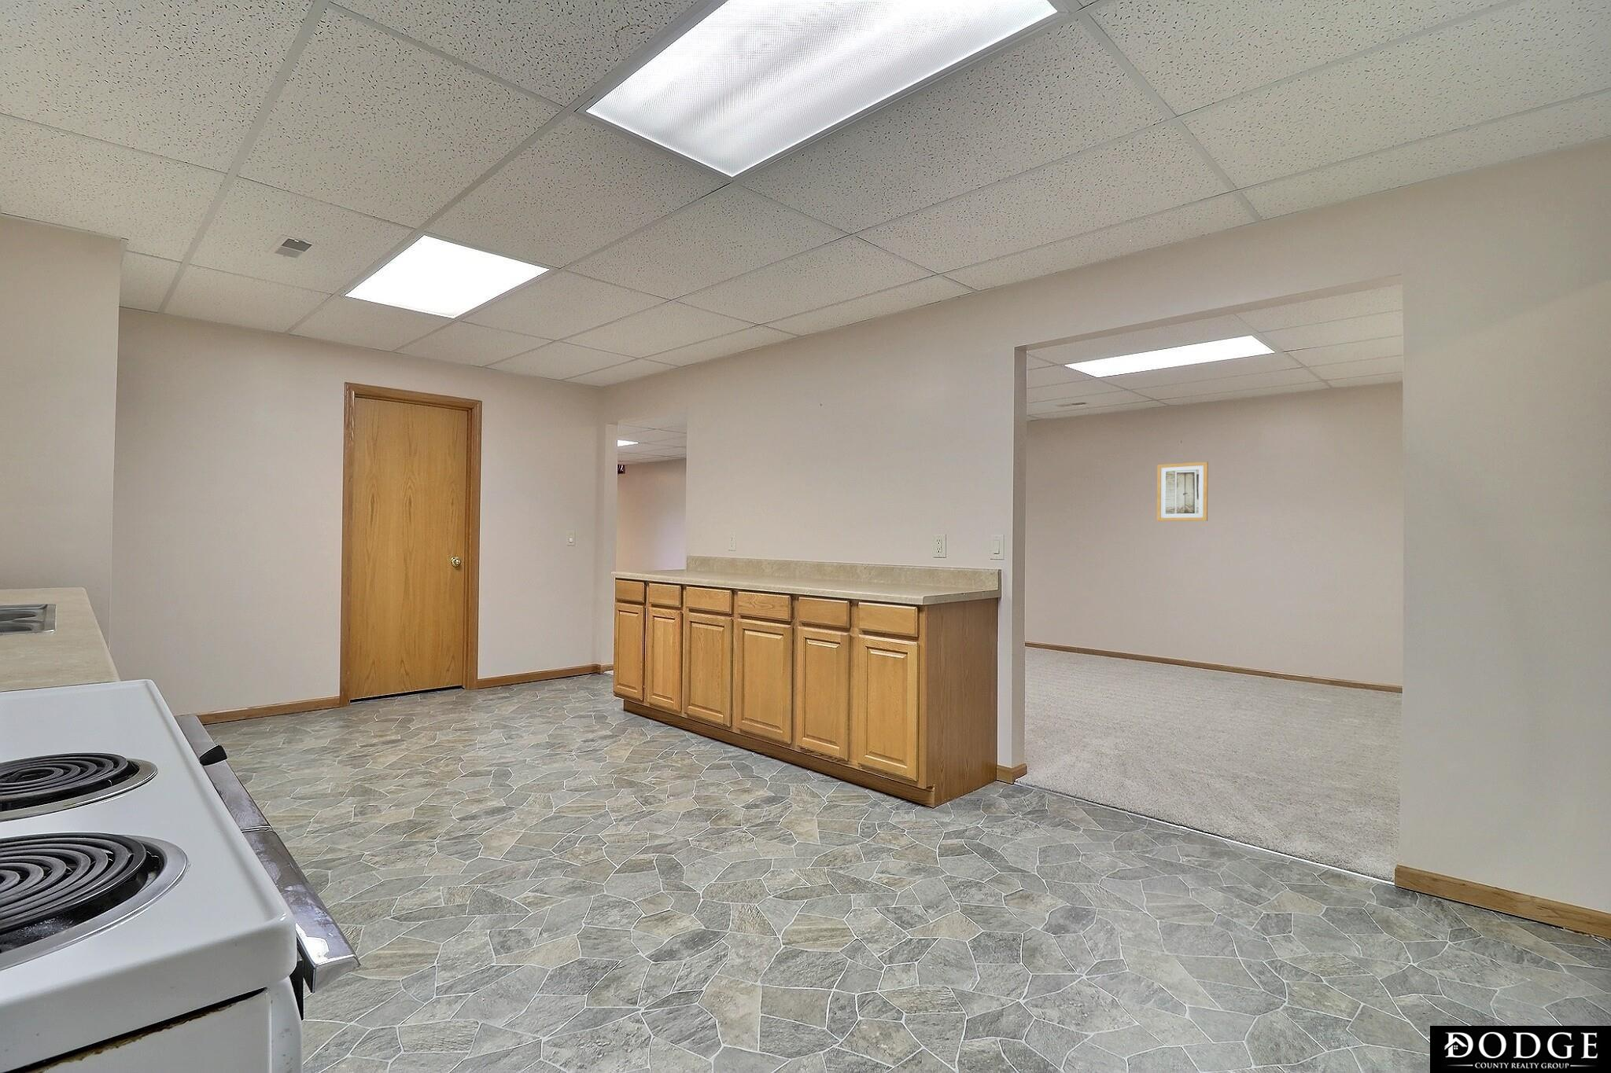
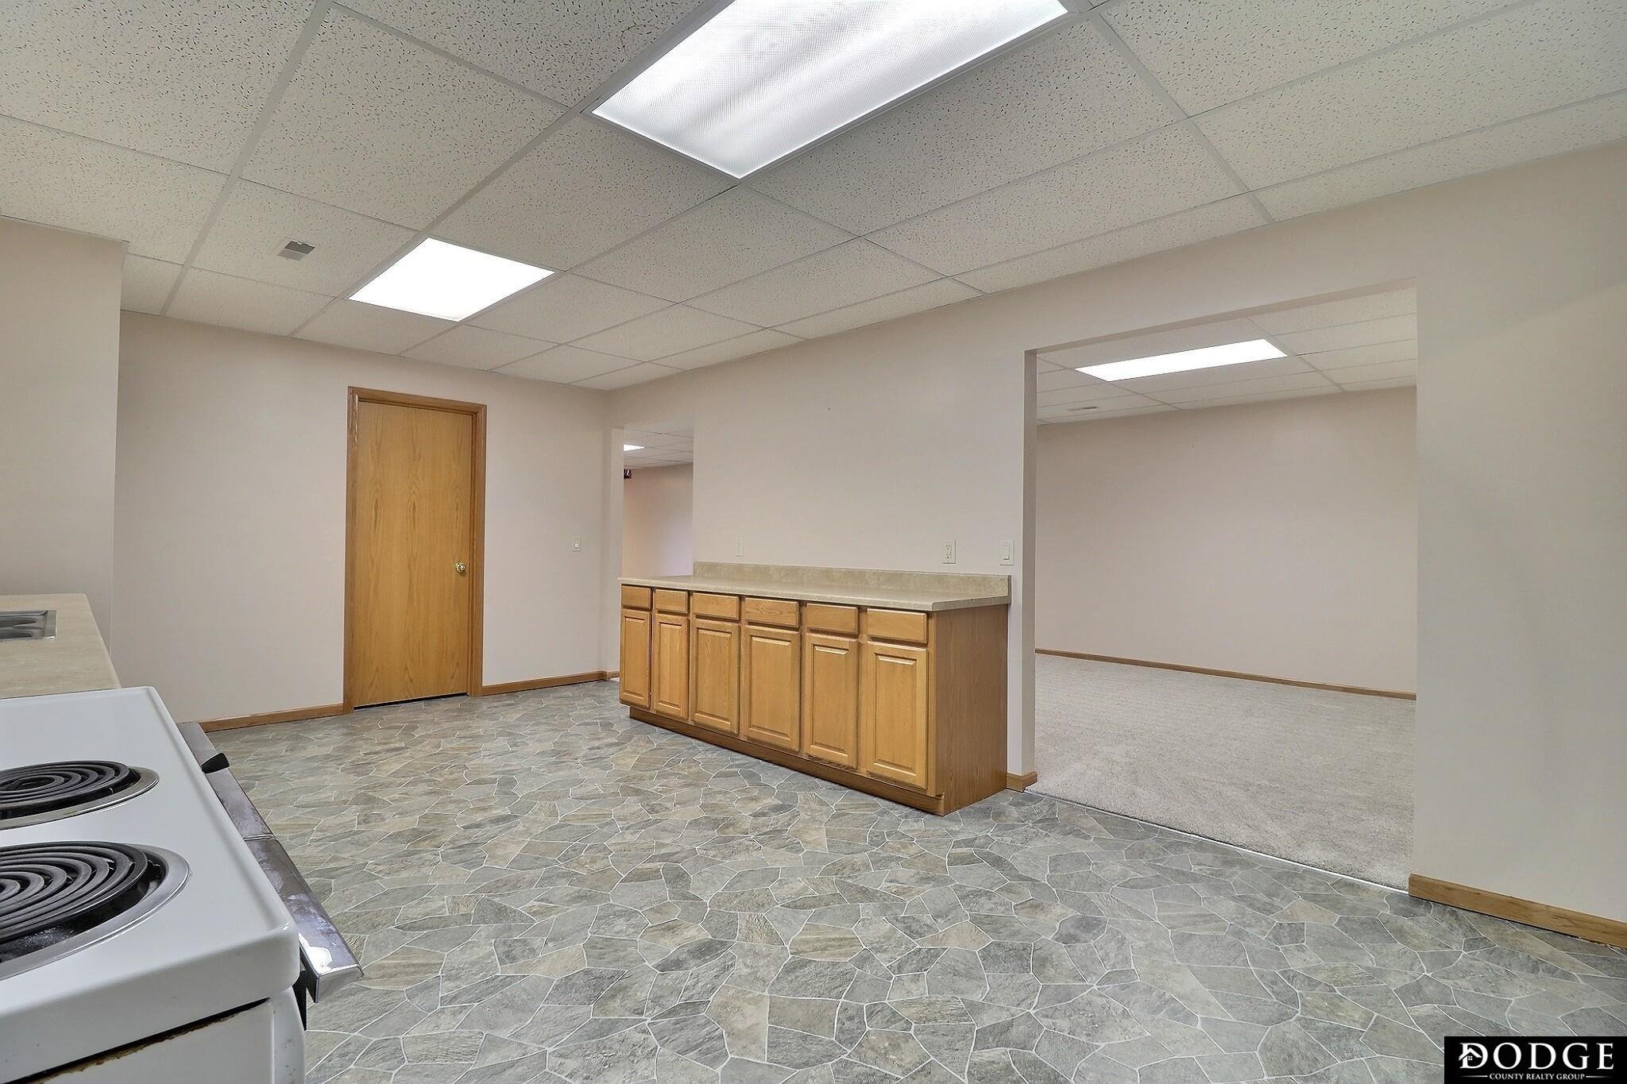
- wall art (1181, 492)
